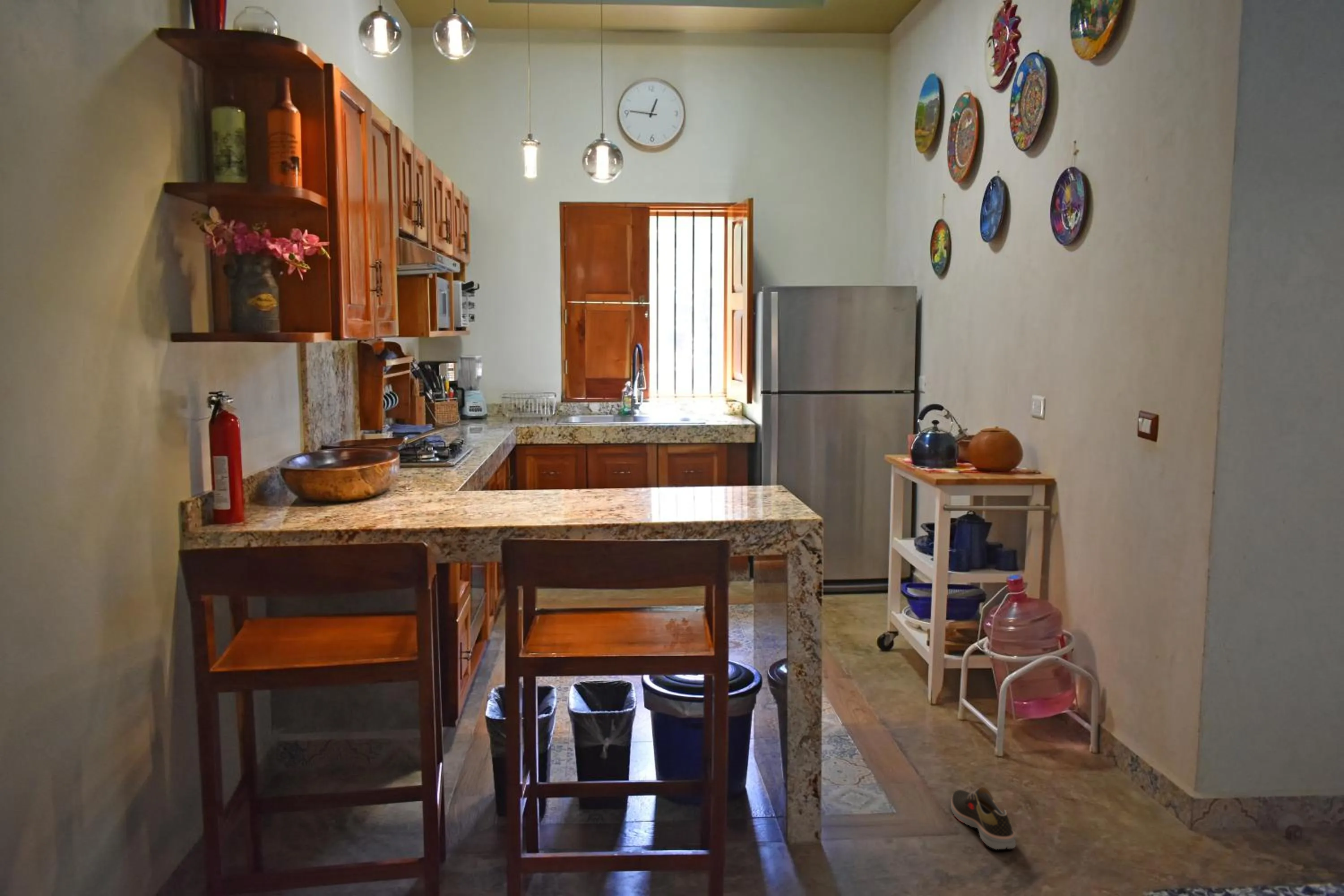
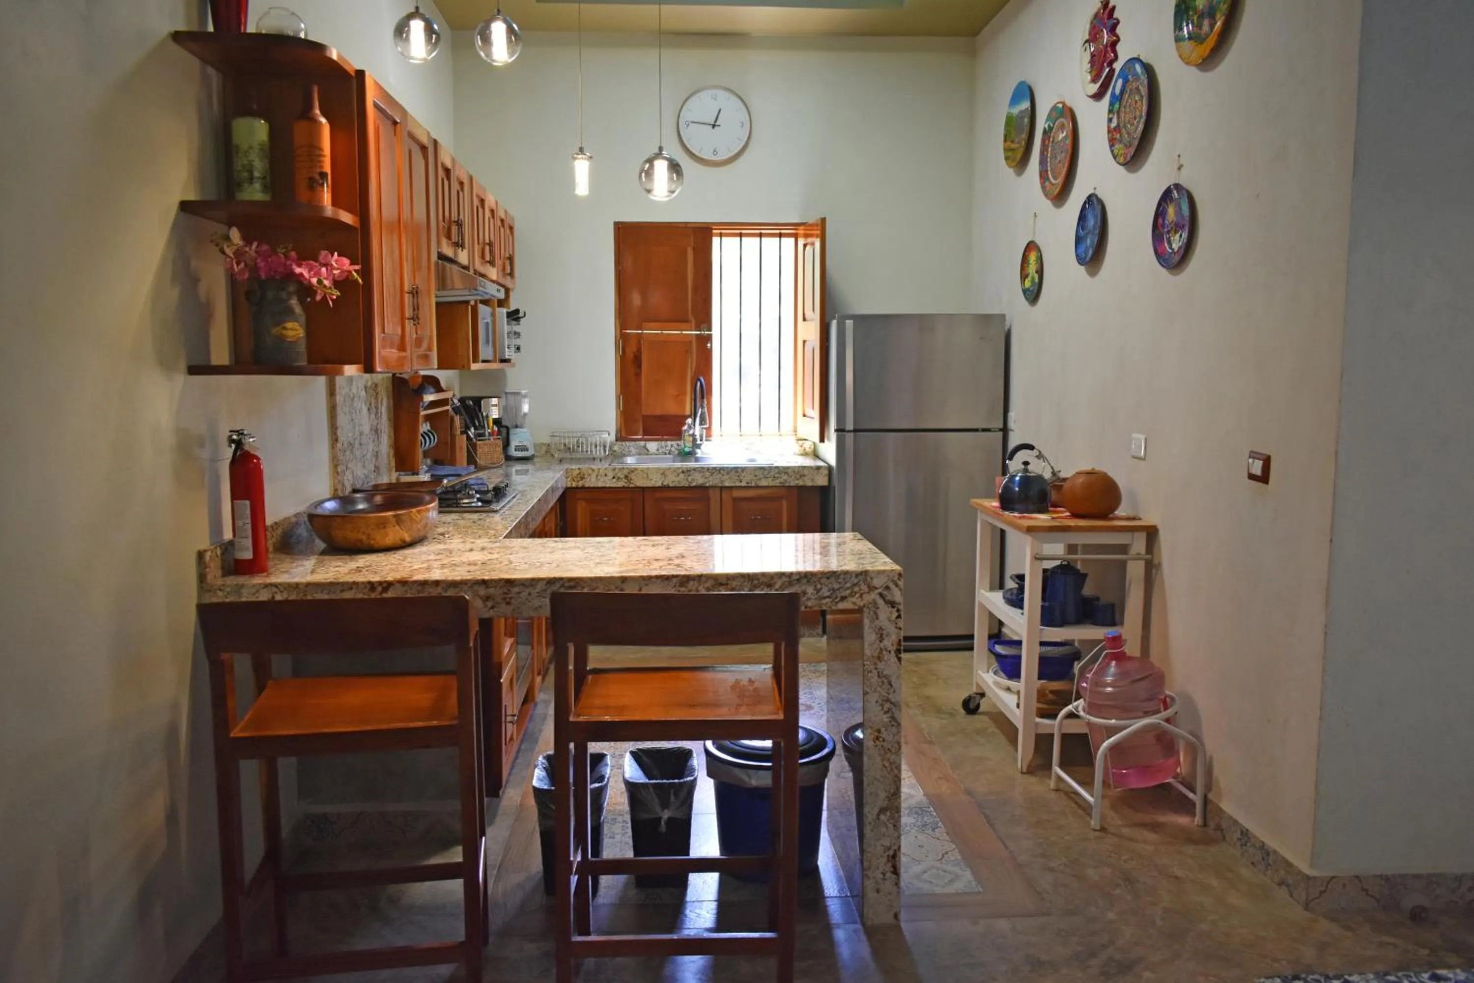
- shoe (984, 807)
